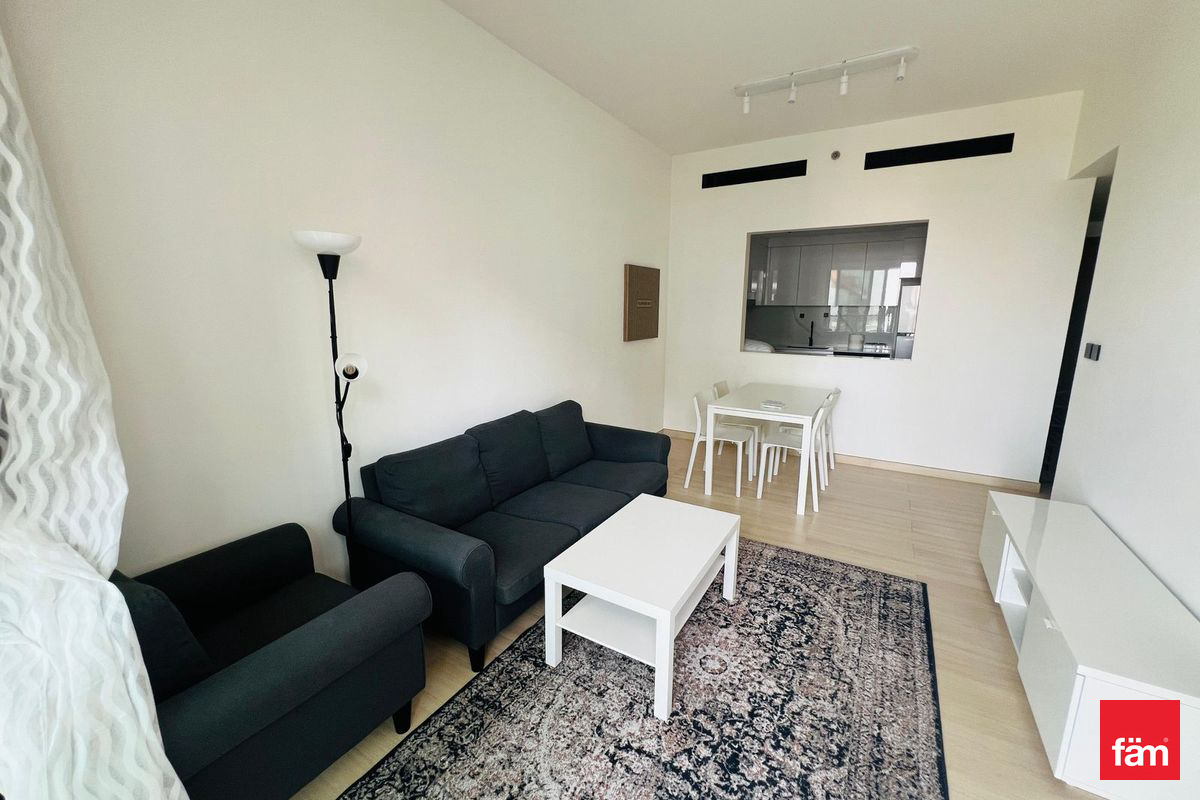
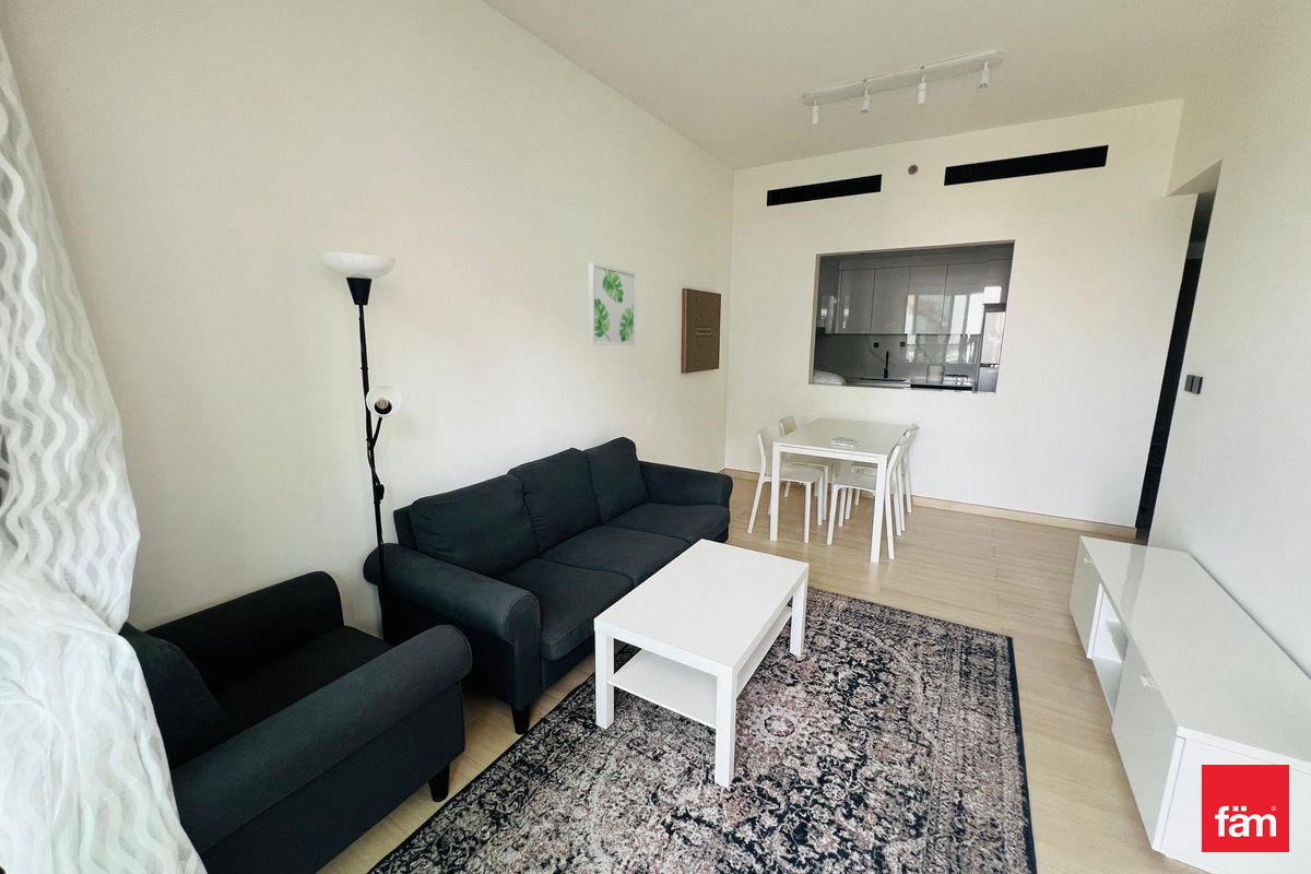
+ wall art (613, 307)
